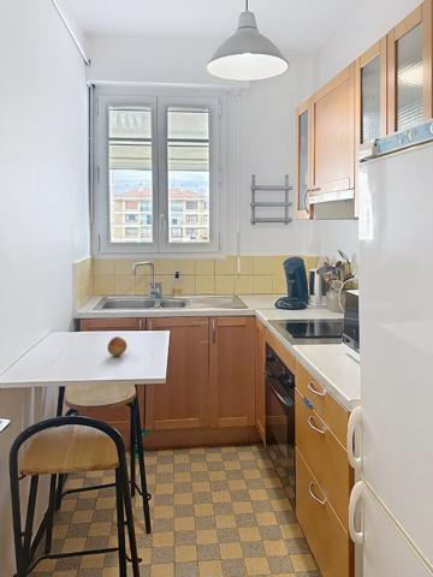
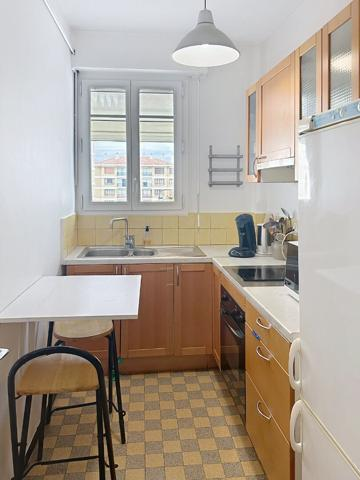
- fruit (117, 346)
